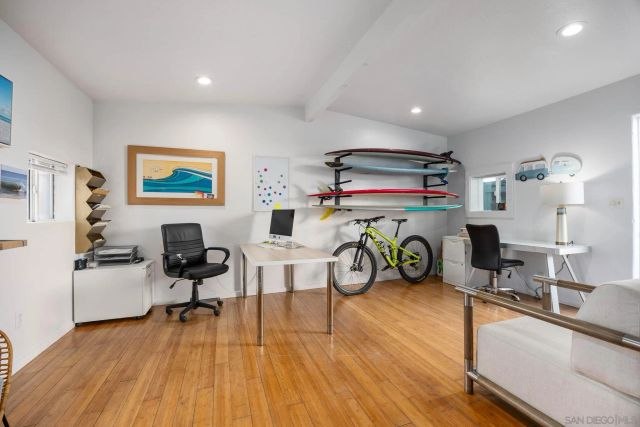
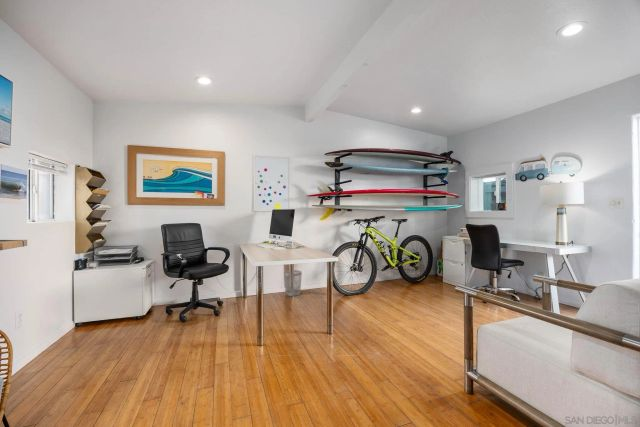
+ wastebasket (292, 282)
